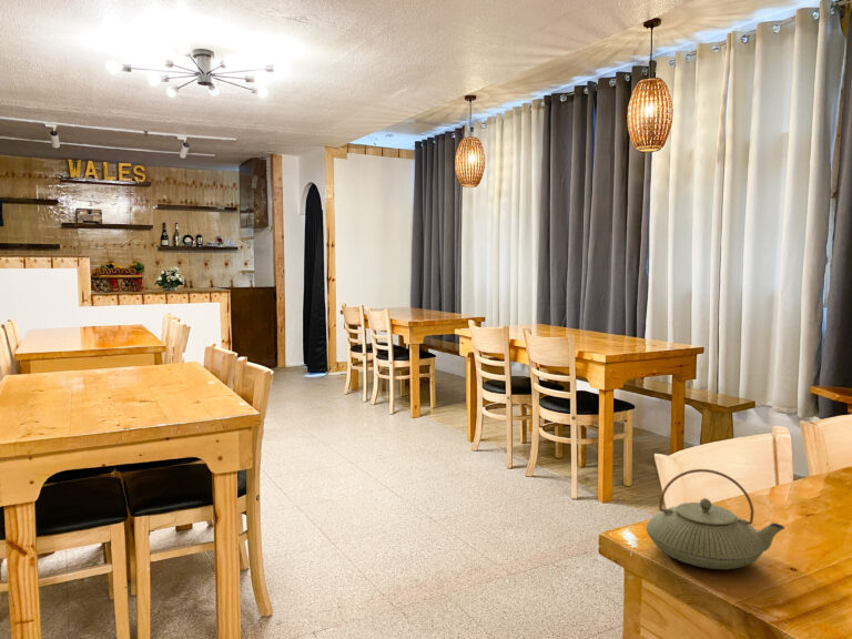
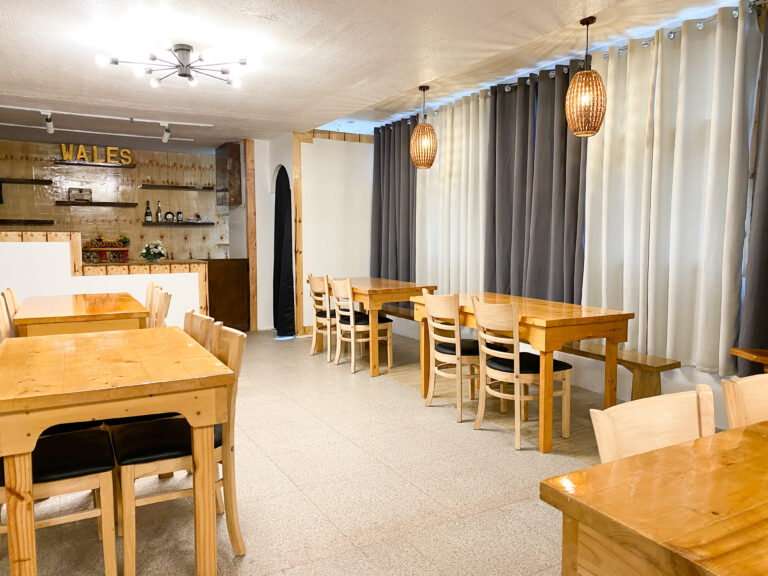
- teapot (713, 513)
